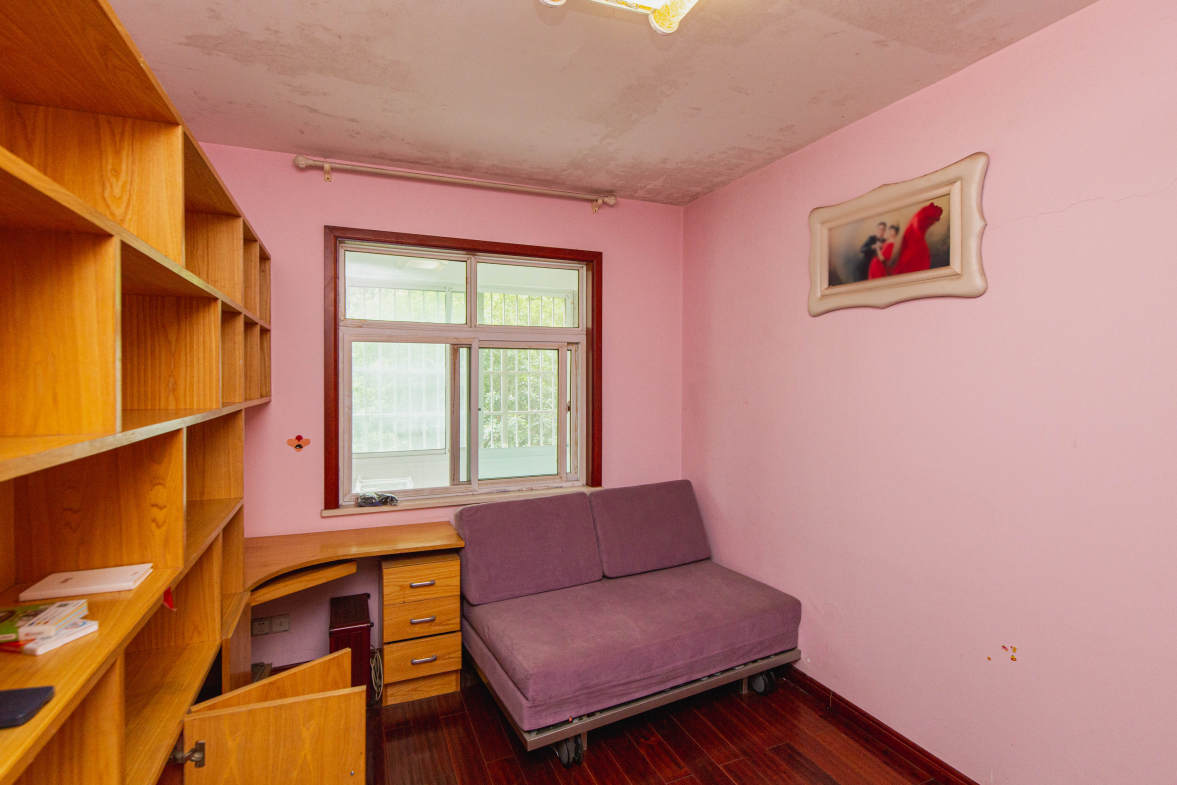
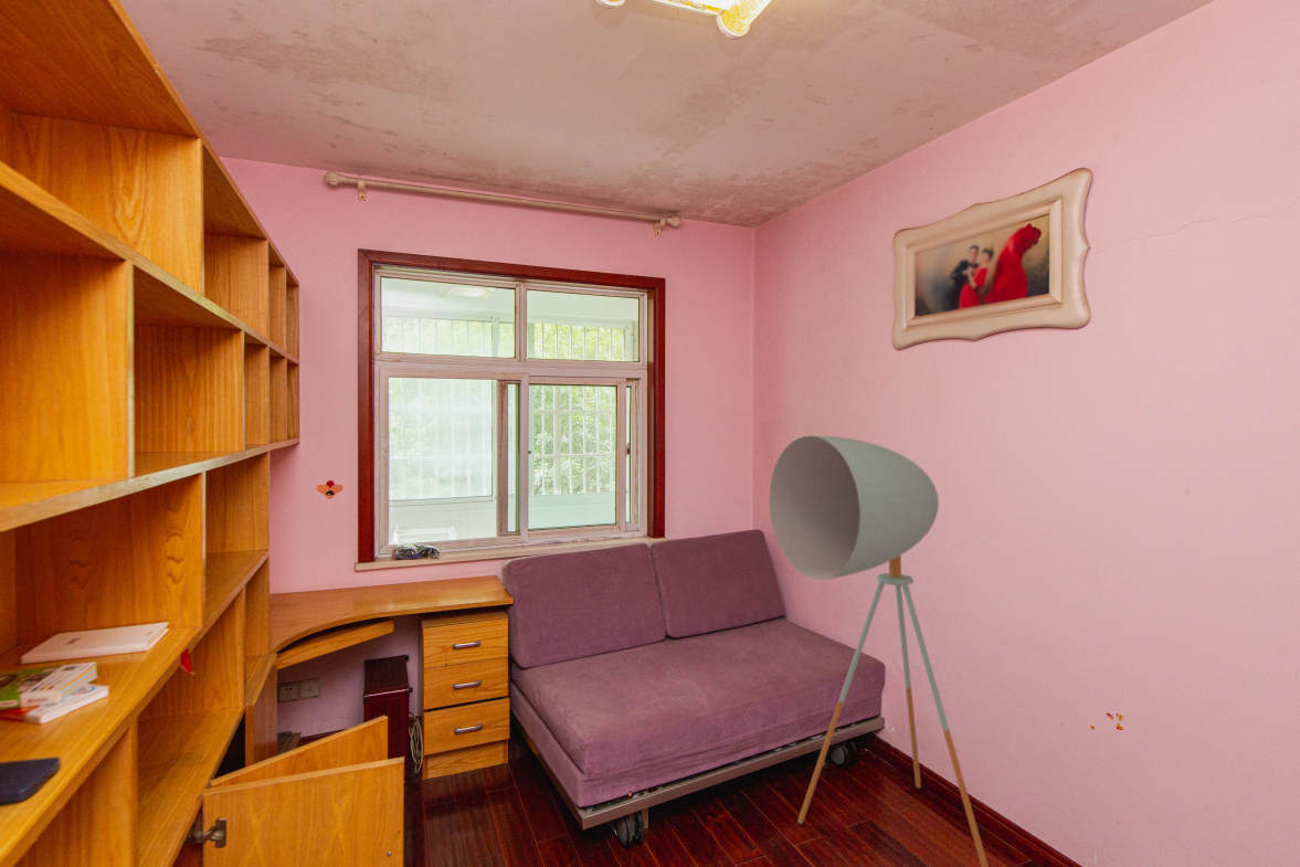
+ floor lamp (905, 639)
